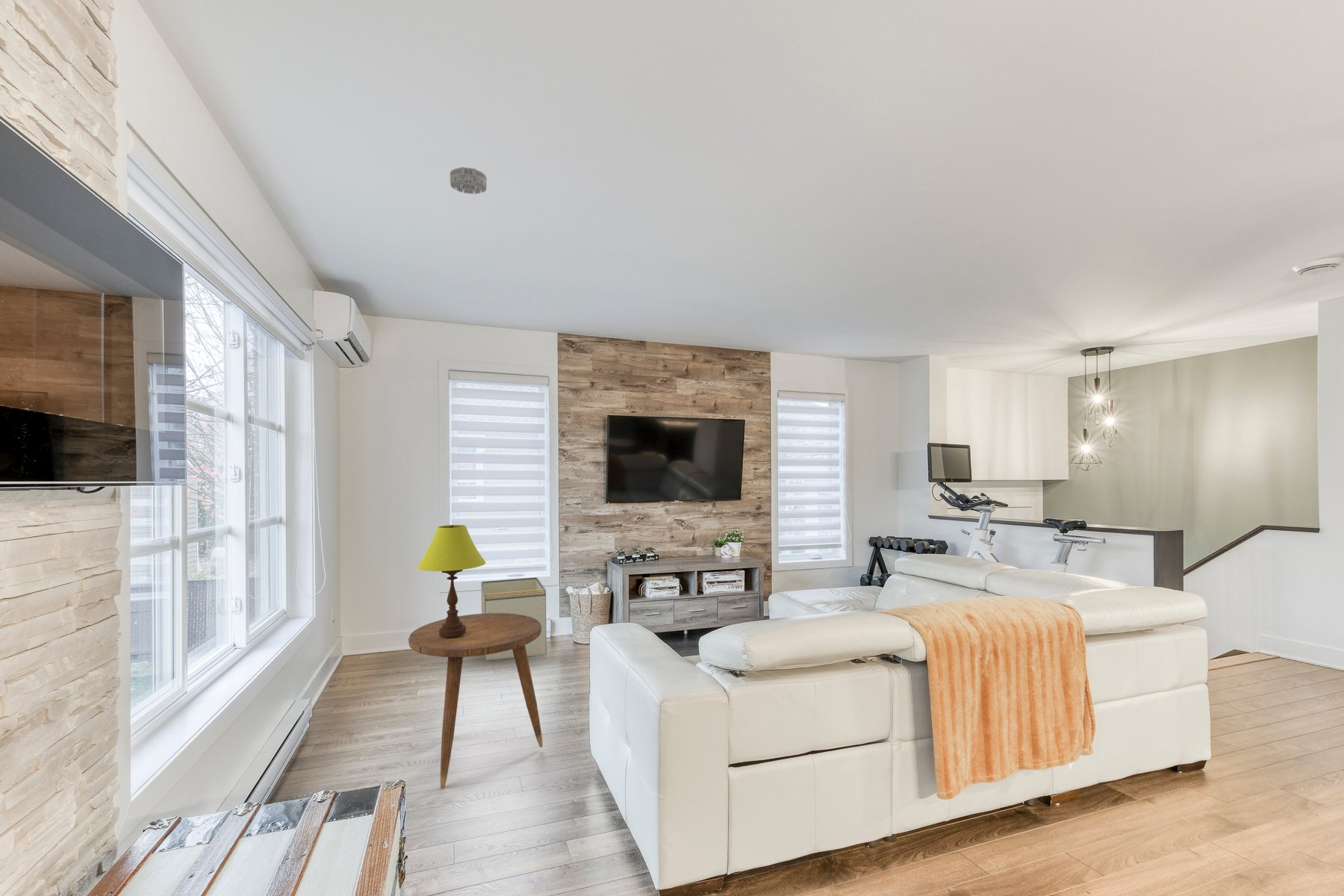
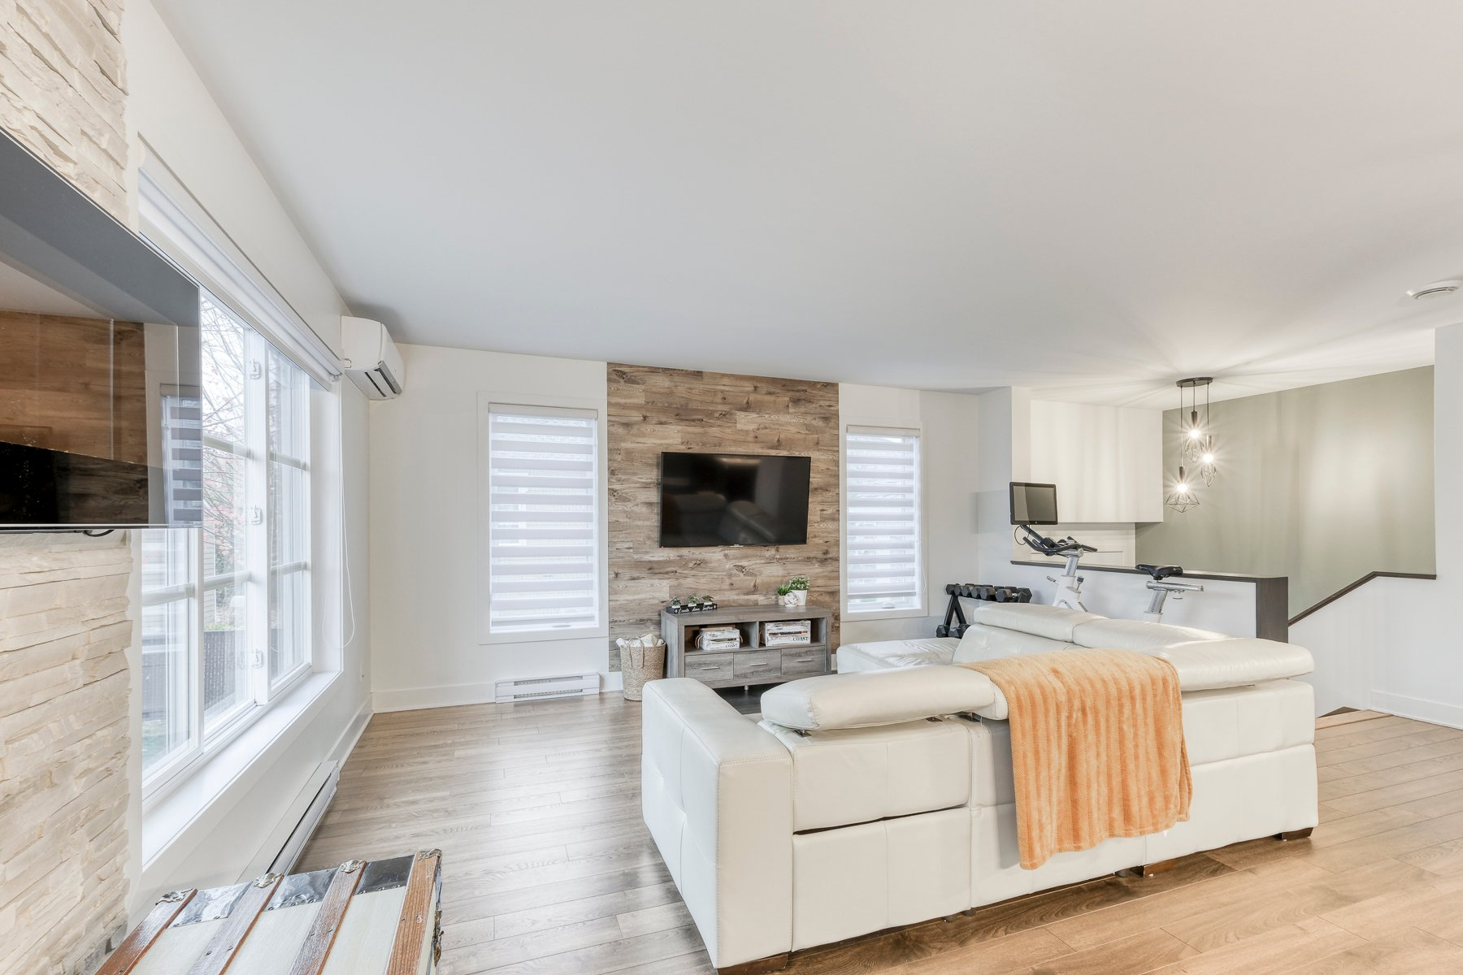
- side table (458, 692)
- smoke detector (468, 180)
- table lamp (452, 578)
- storage bin (512, 613)
